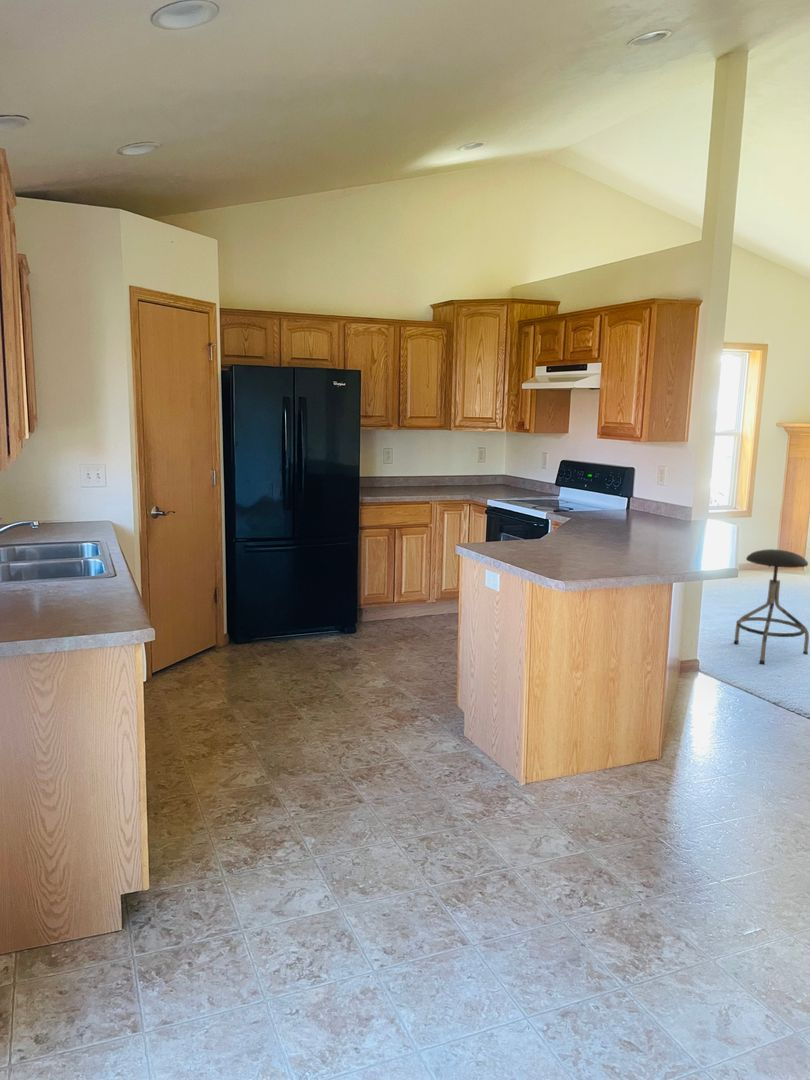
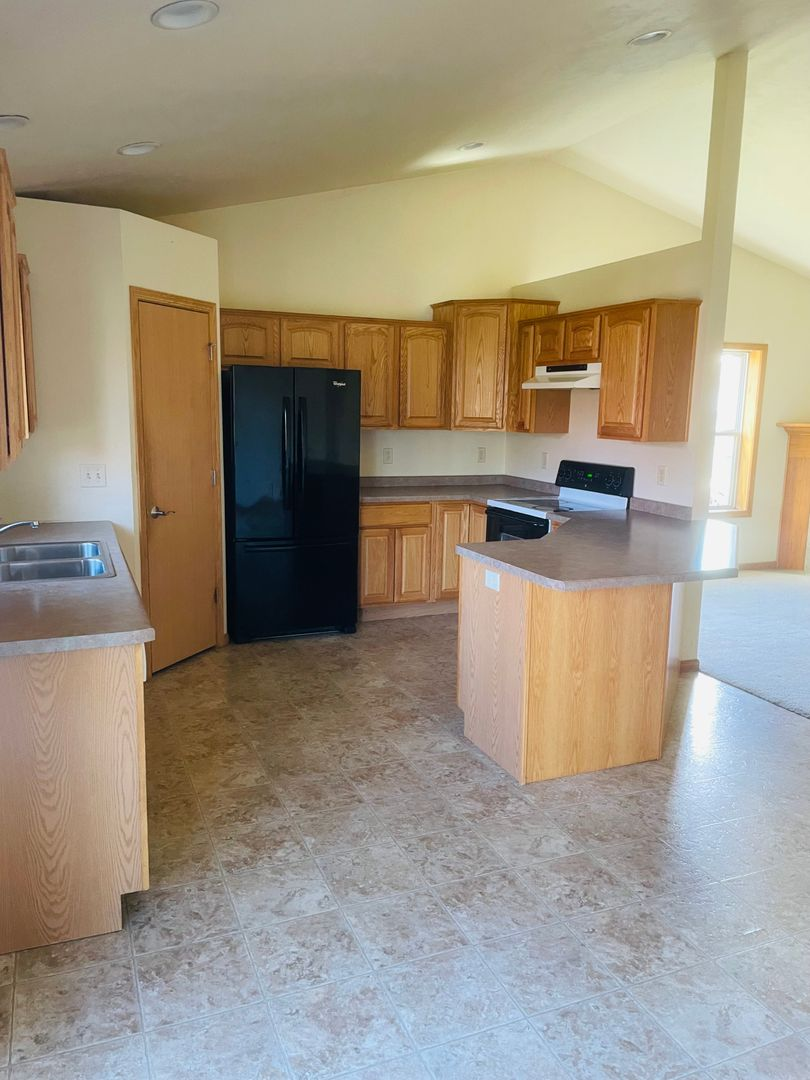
- stool (768, 601)
